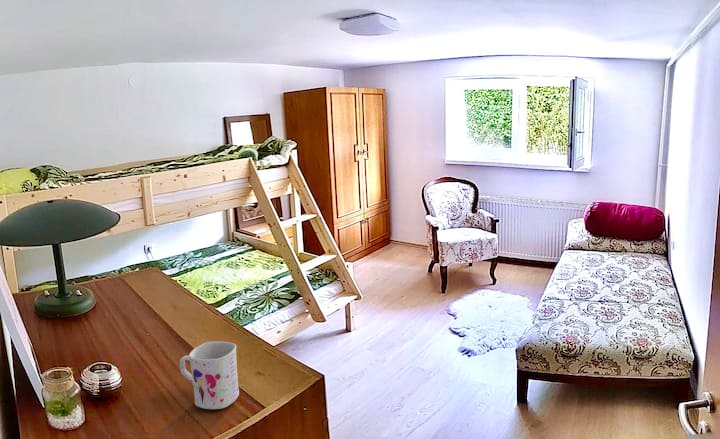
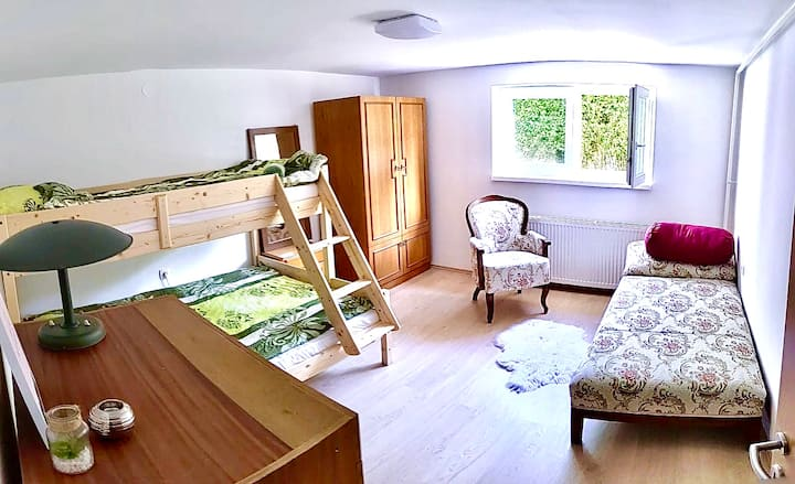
- mug (208, 374)
